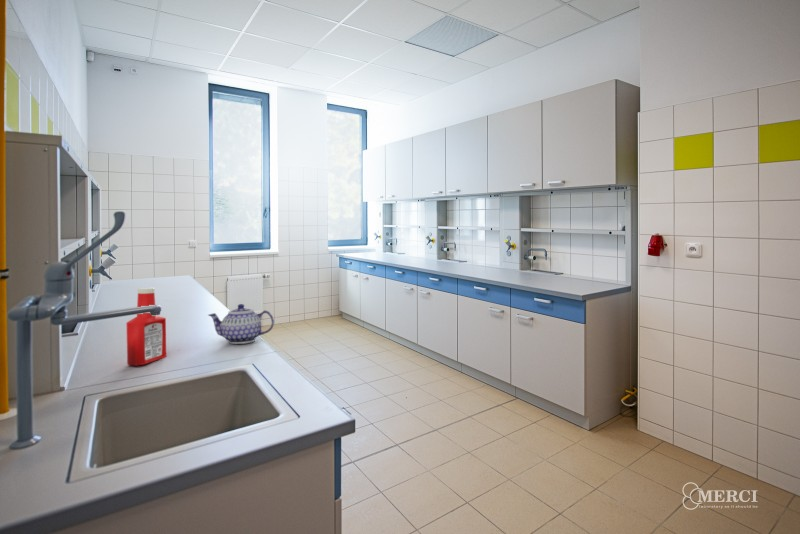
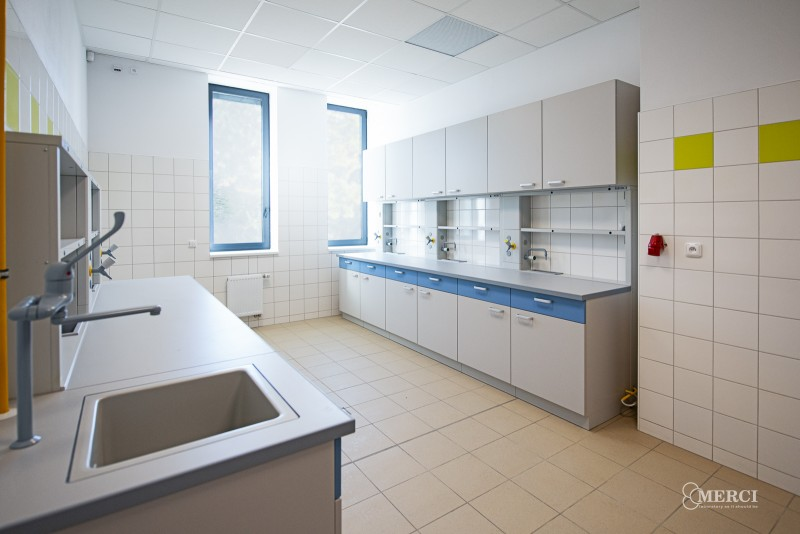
- soap bottle (146, 324)
- teapot (241, 322)
